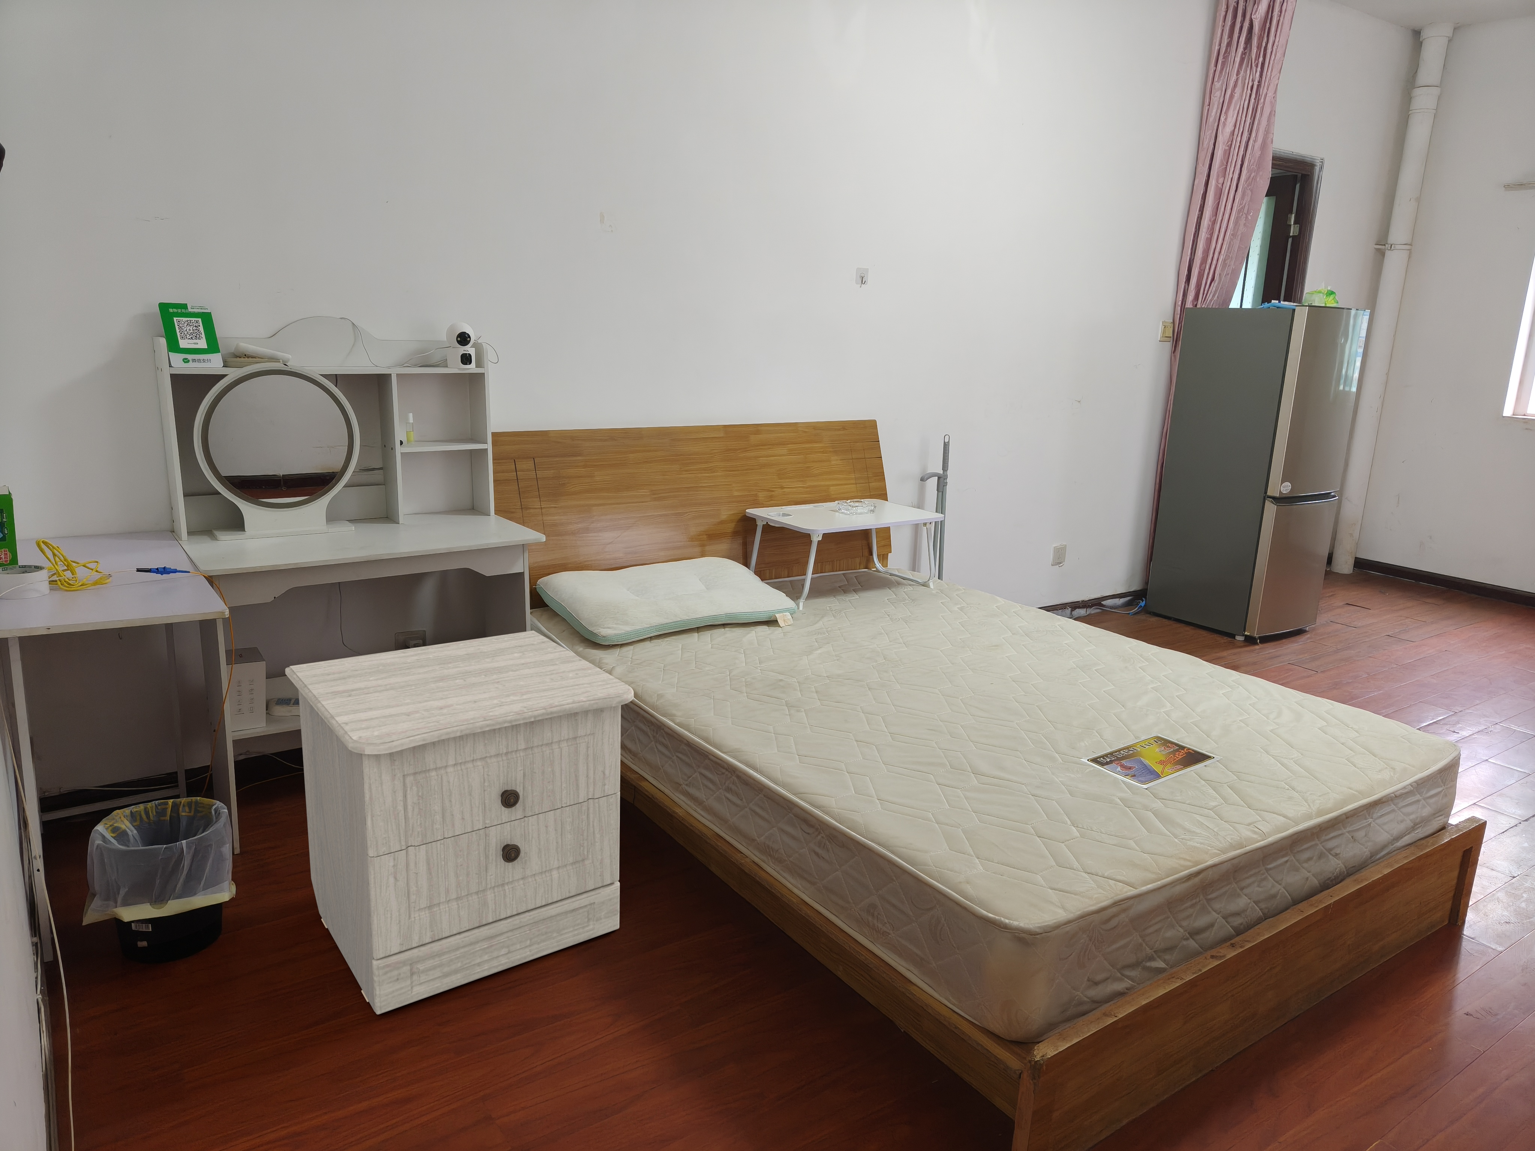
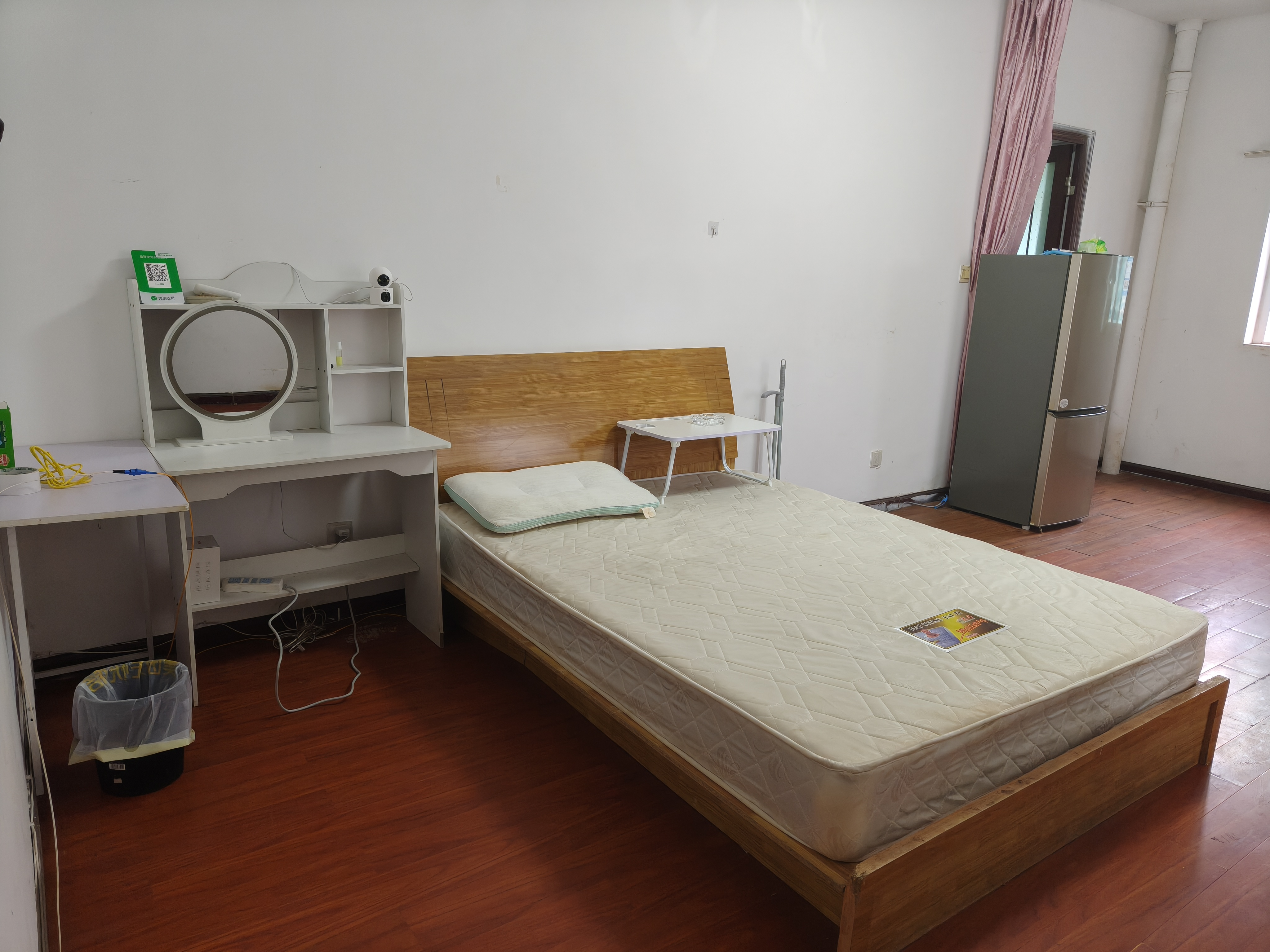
- nightstand (465, 803)
